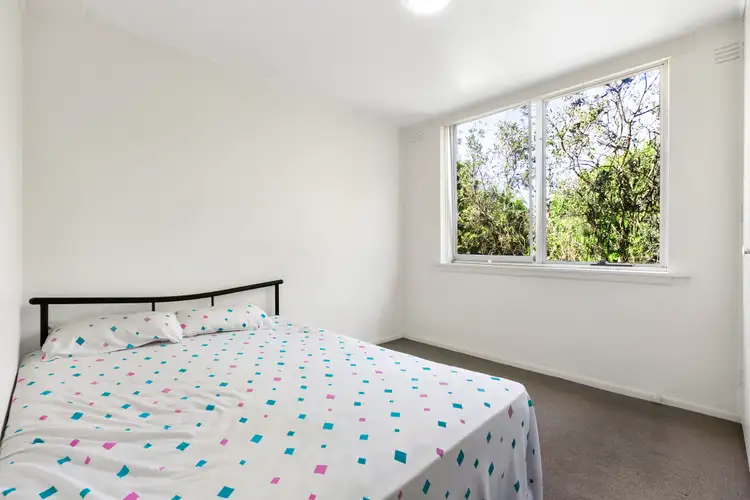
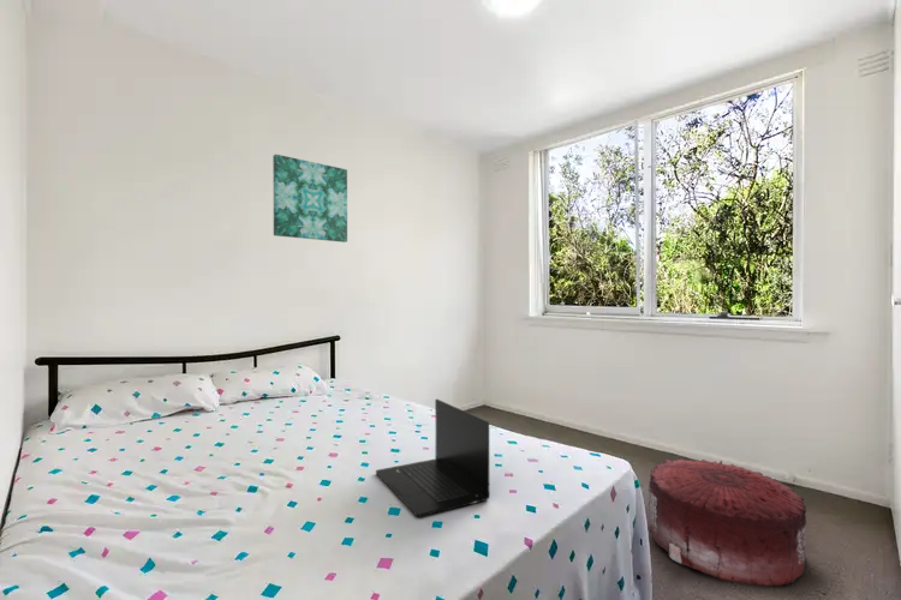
+ wall art (311, 200)
+ pouf (721, 509)
+ laptop (436, 449)
